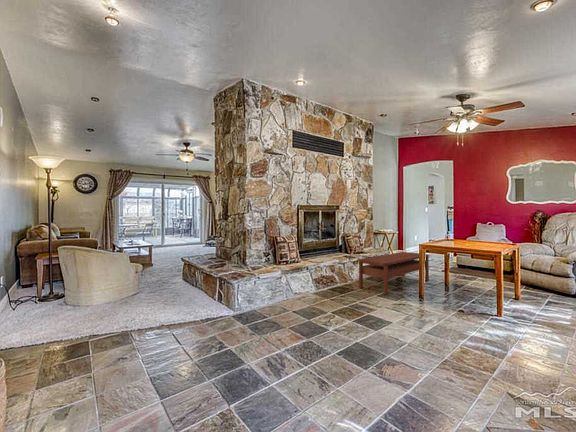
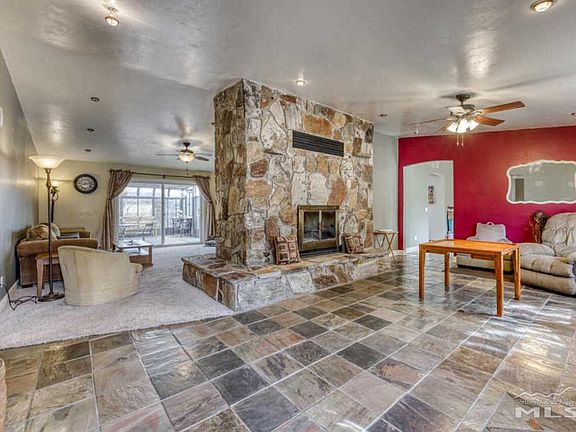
- coffee table (395, 270)
